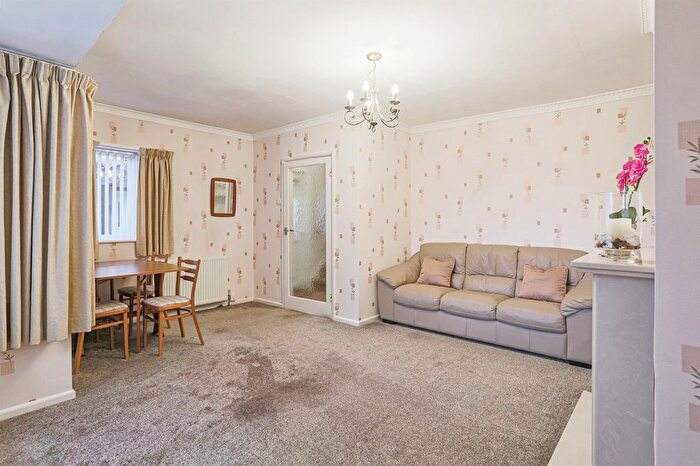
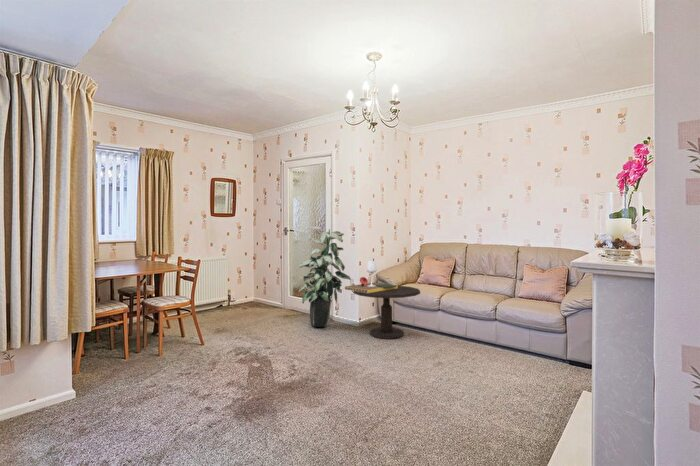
+ cocktail glass (372, 273)
+ side table (386, 311)
+ indoor plant (321, 275)
